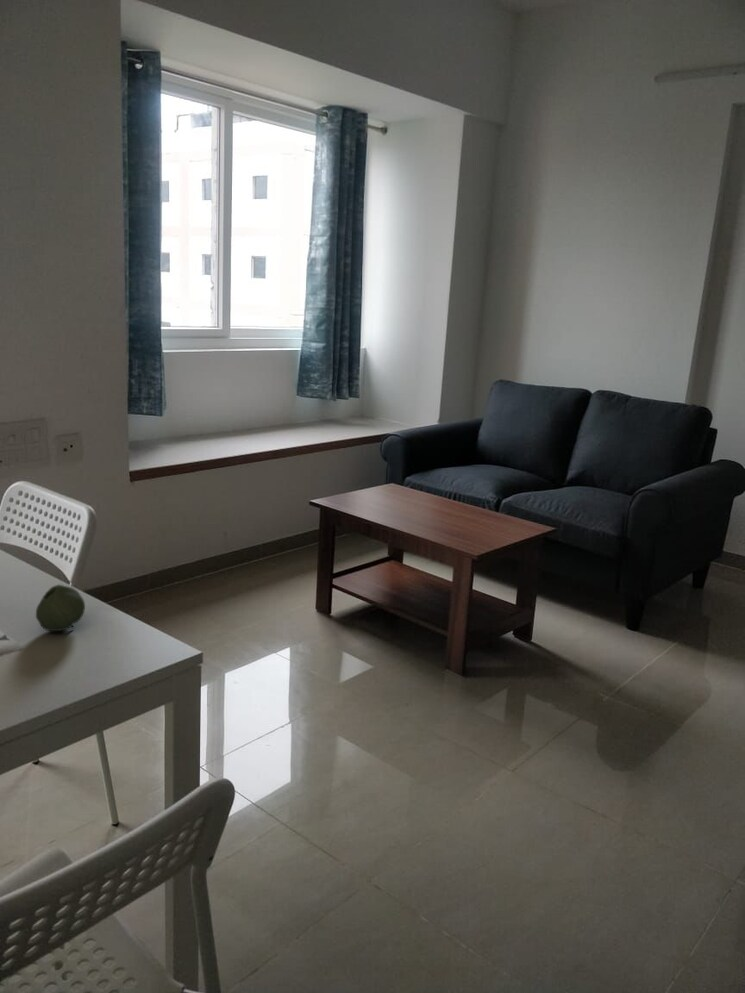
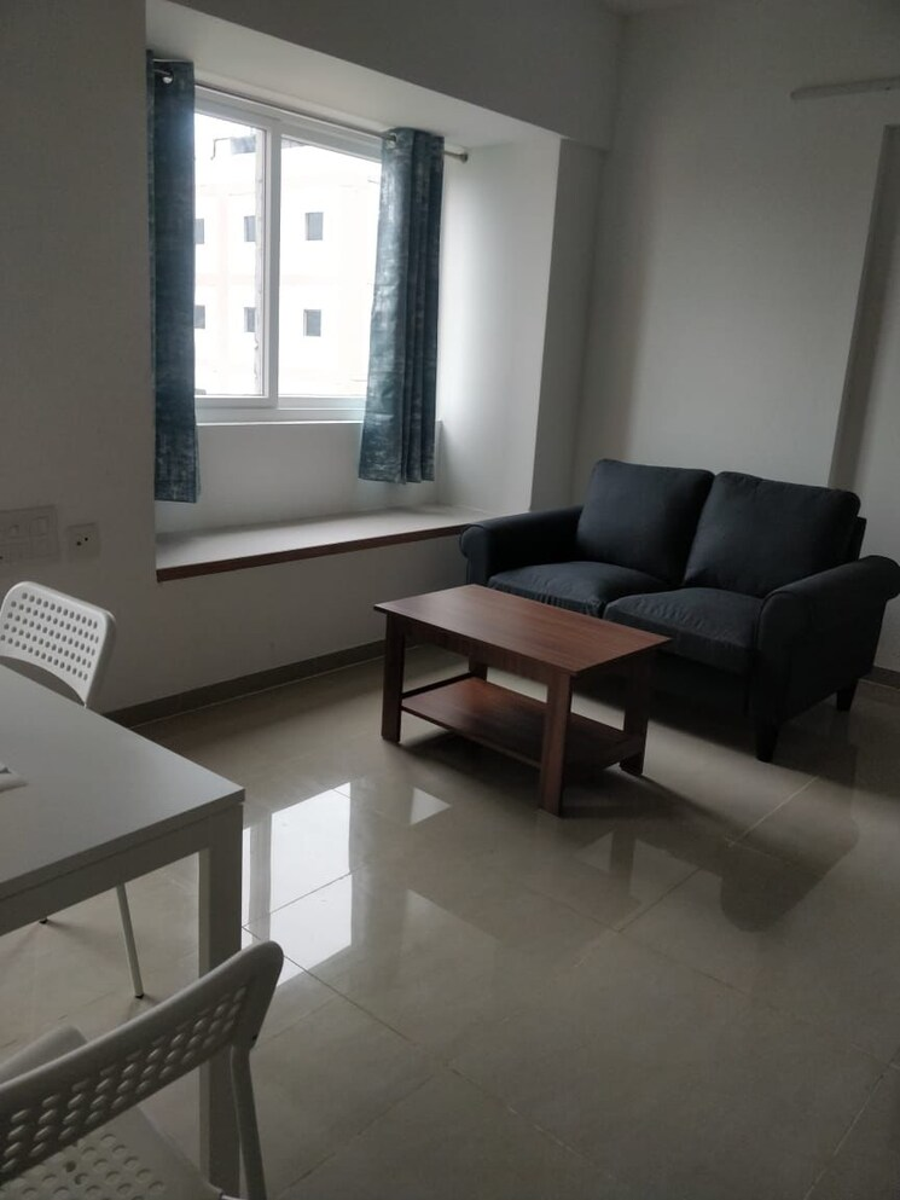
- fruit (60, 607)
